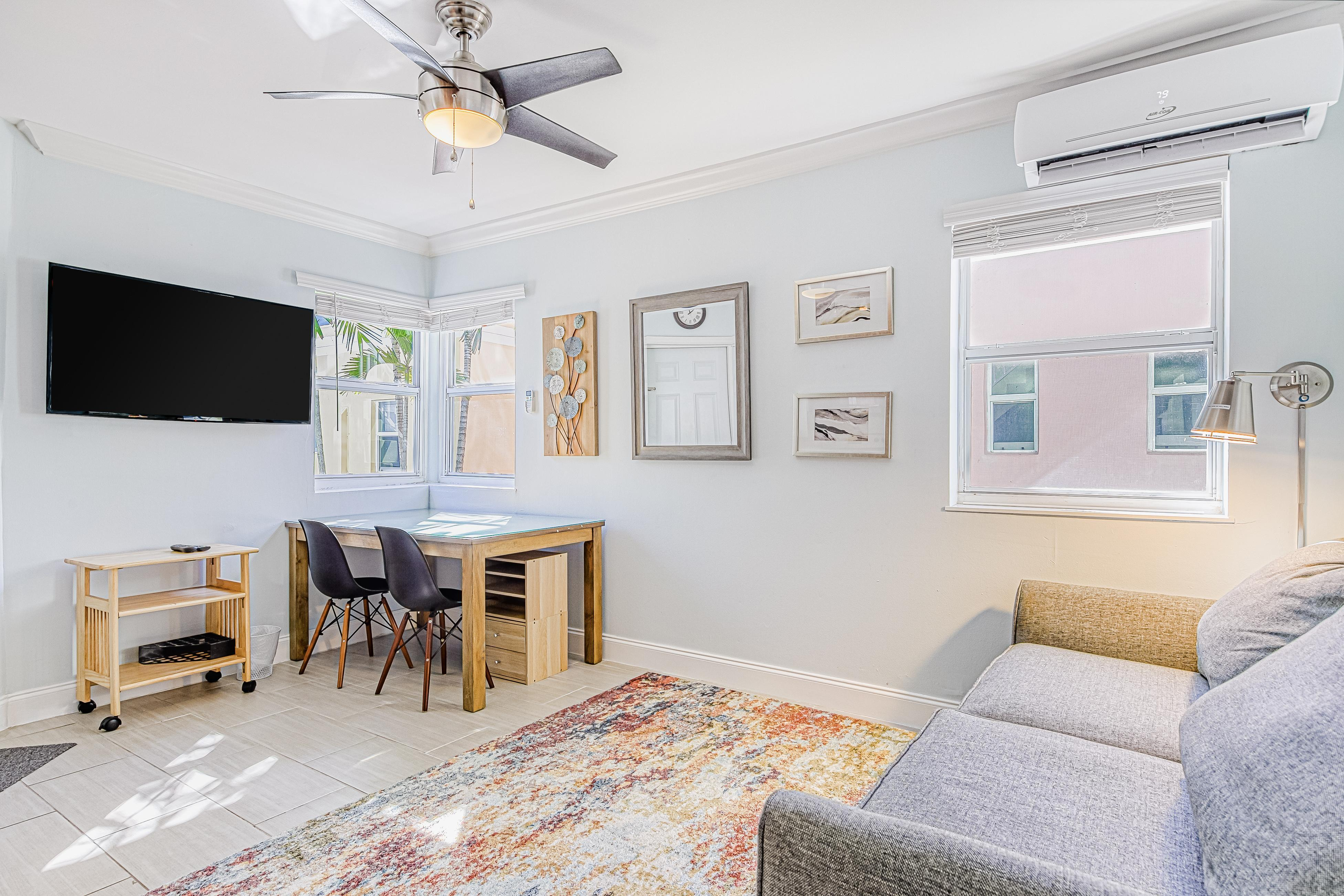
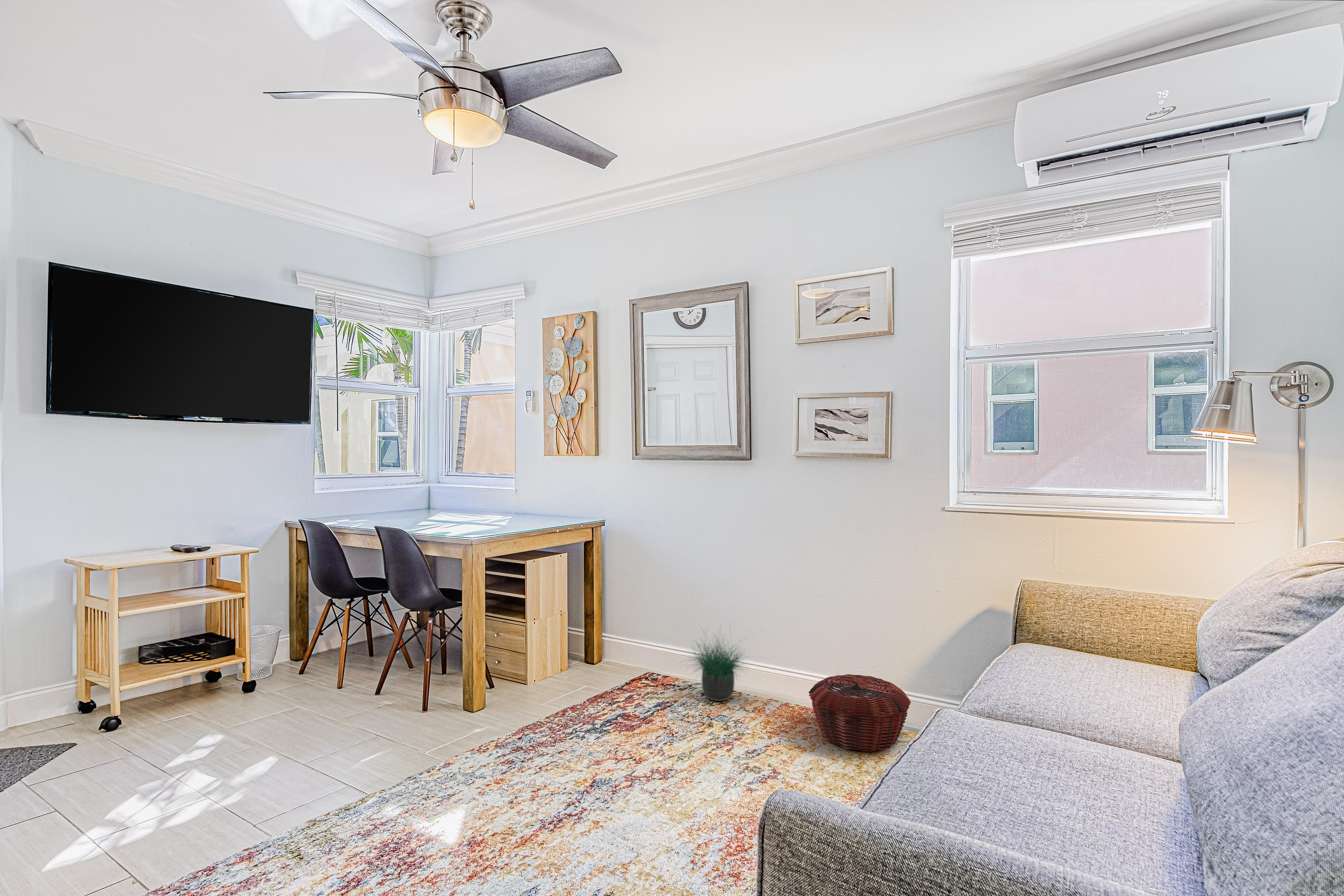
+ potted plant (718, 660)
+ woven basket (859, 708)
